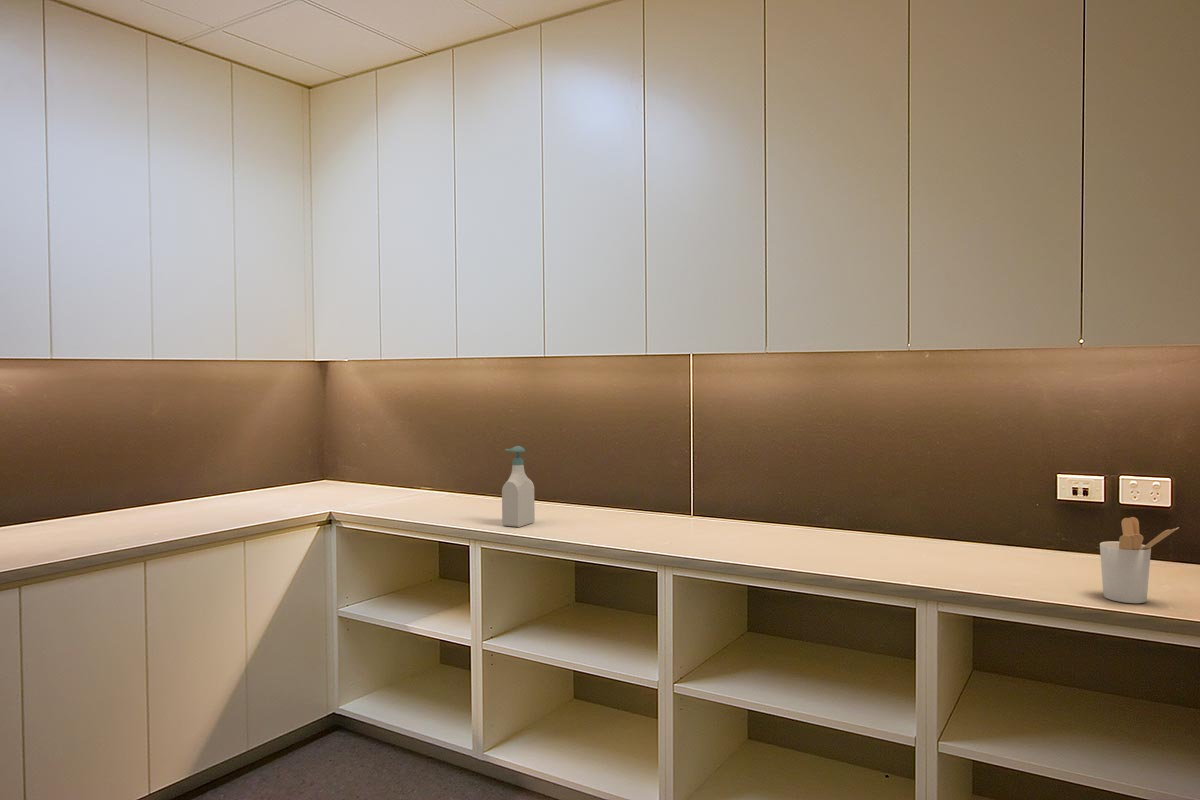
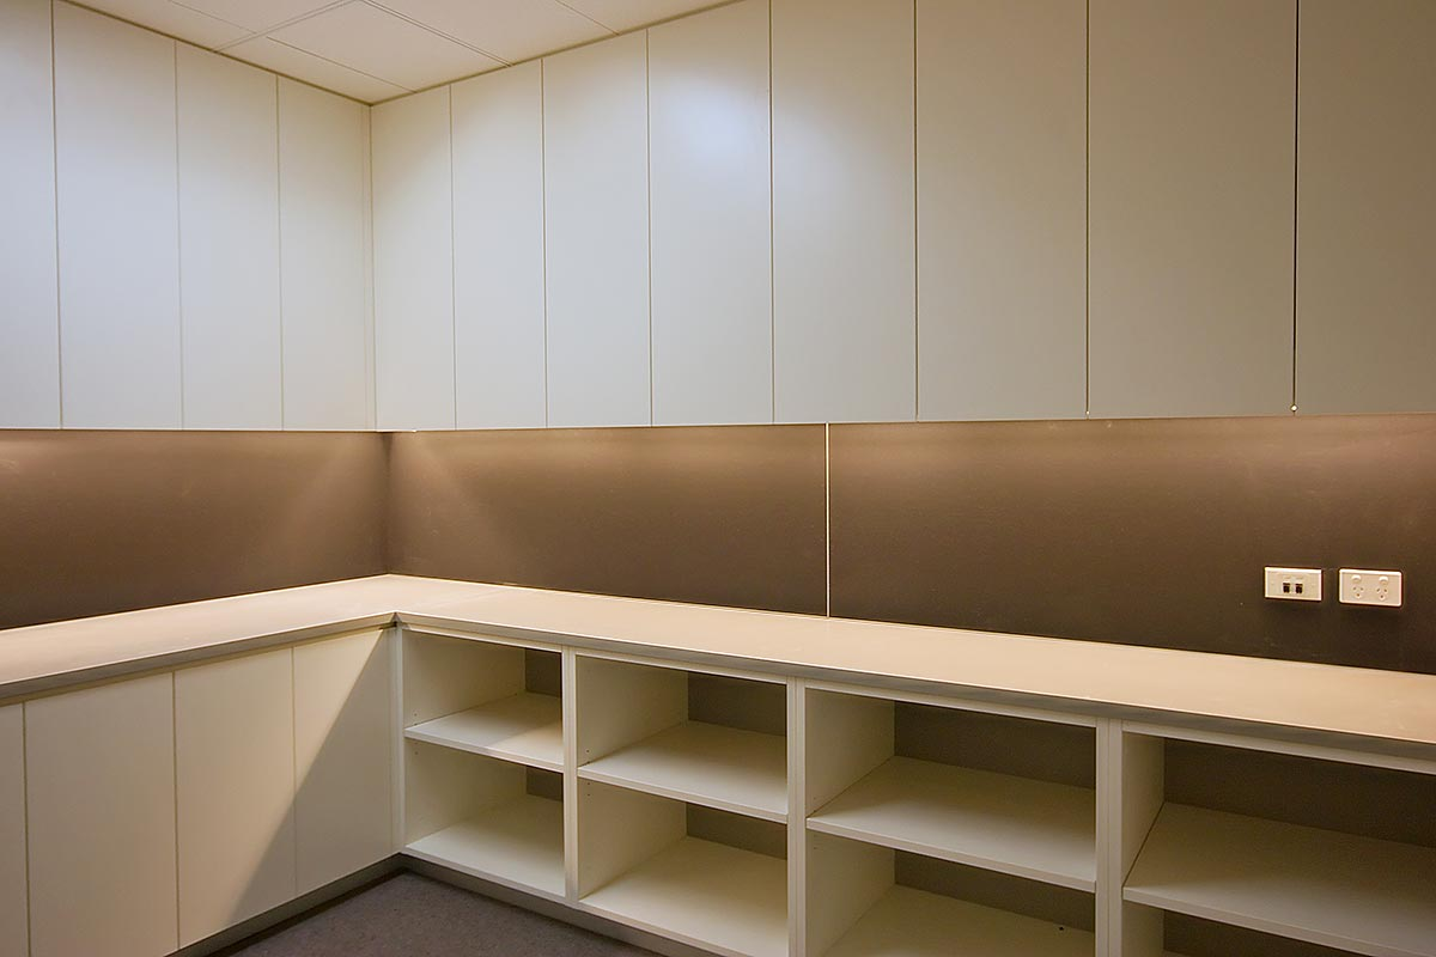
- utensil holder (1138, 560)
- soap bottle (516, 484)
